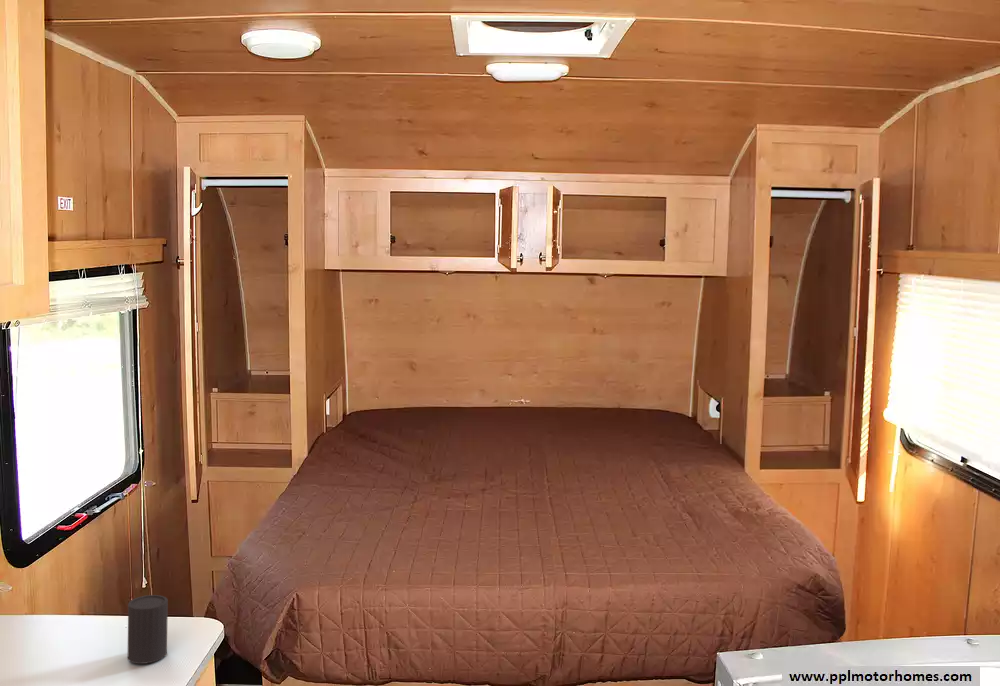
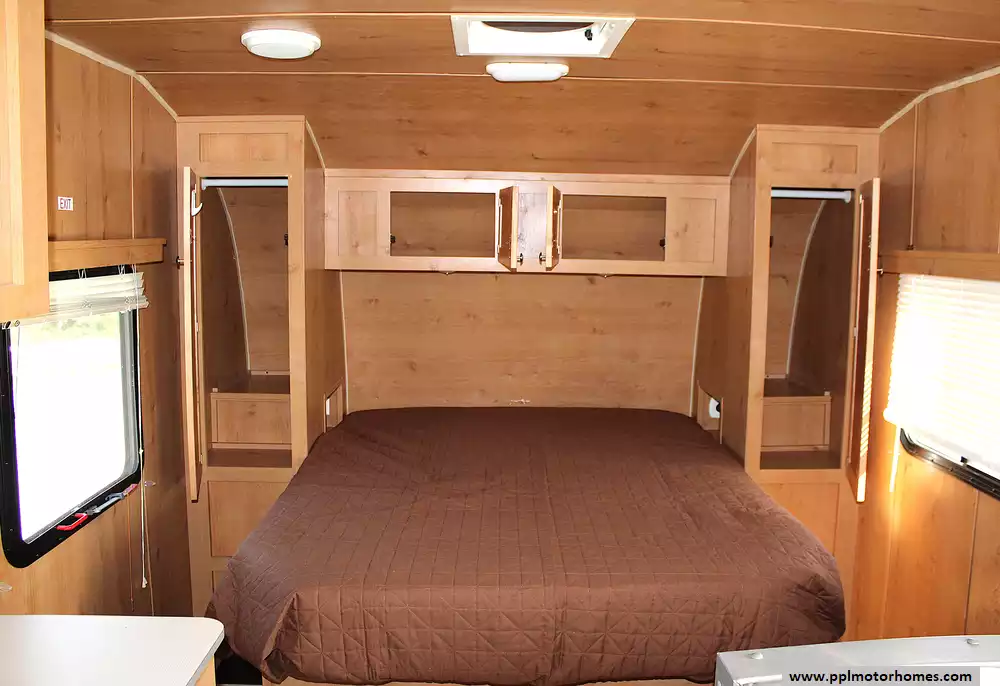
- cup (147, 628)
